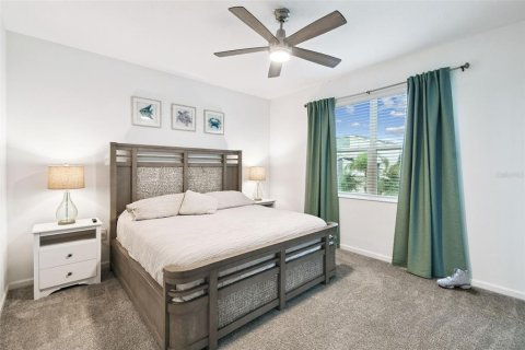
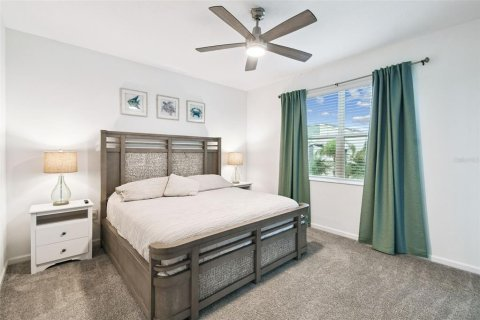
- sneaker (453, 277)
